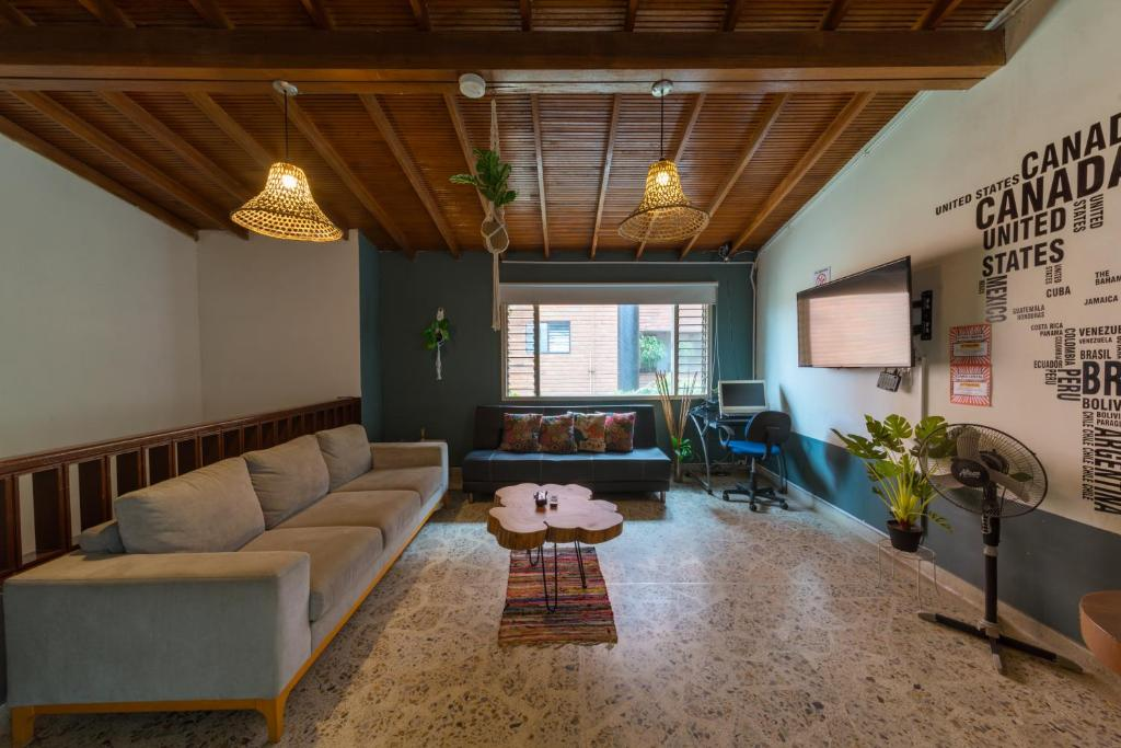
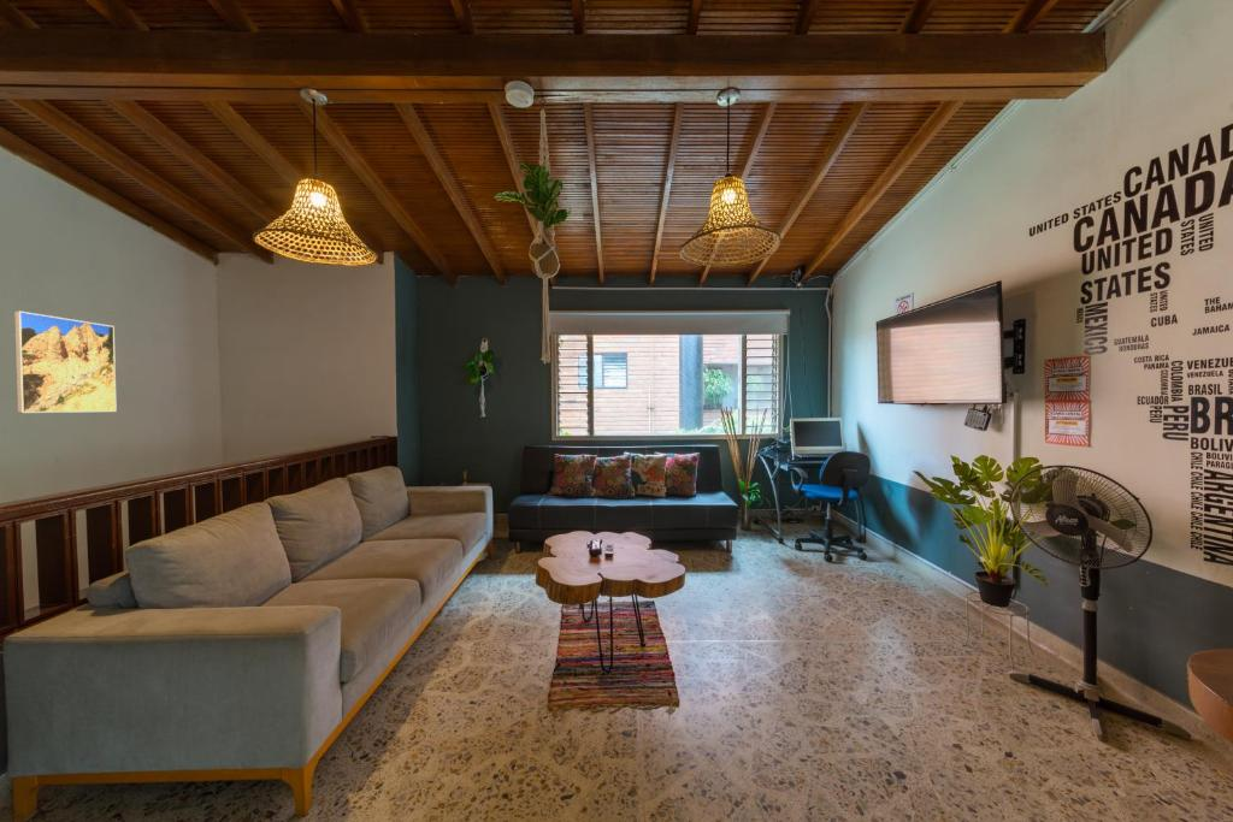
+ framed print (69, 365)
